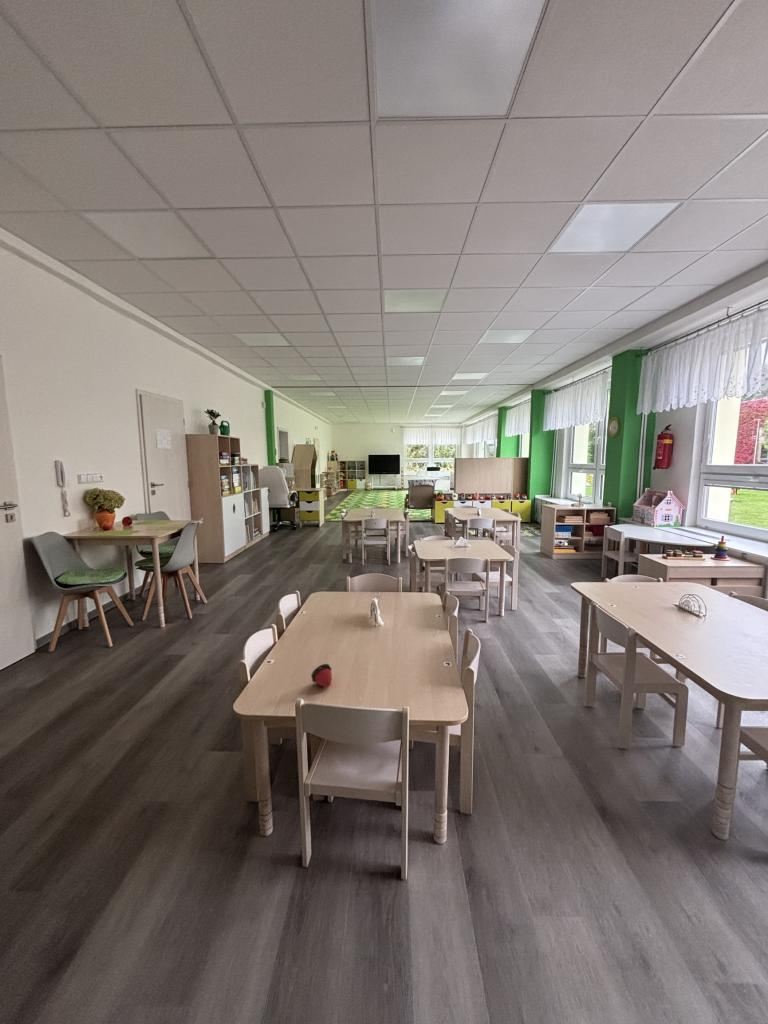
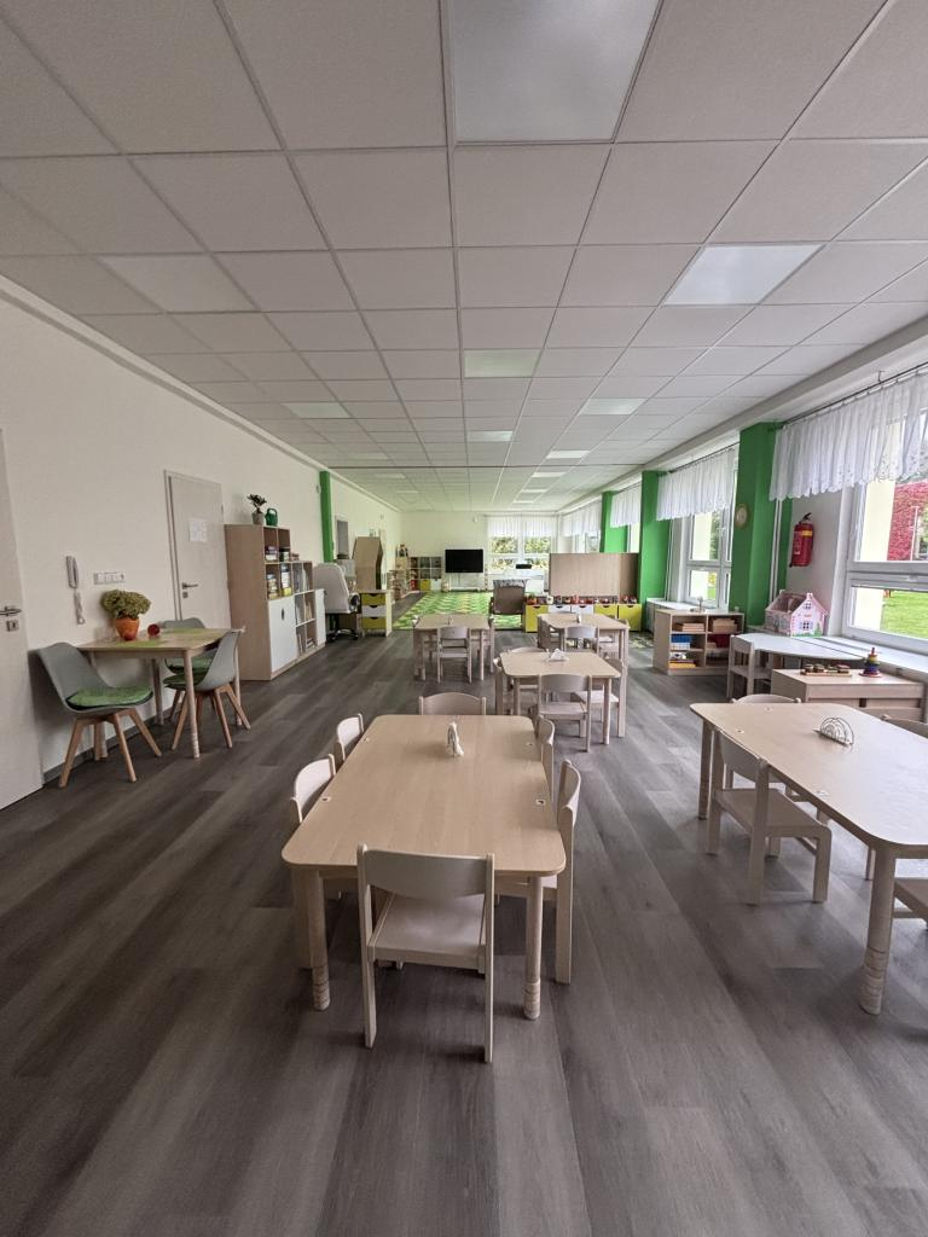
- fruit (323, 674)
